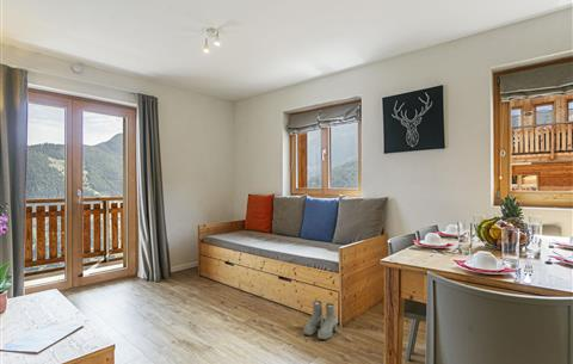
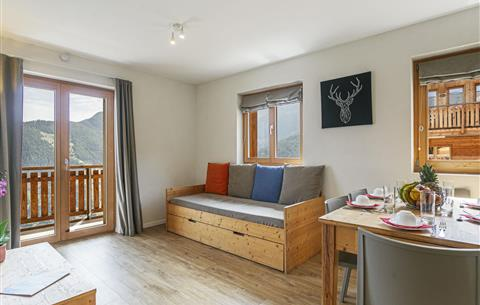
- boots (320, 317)
